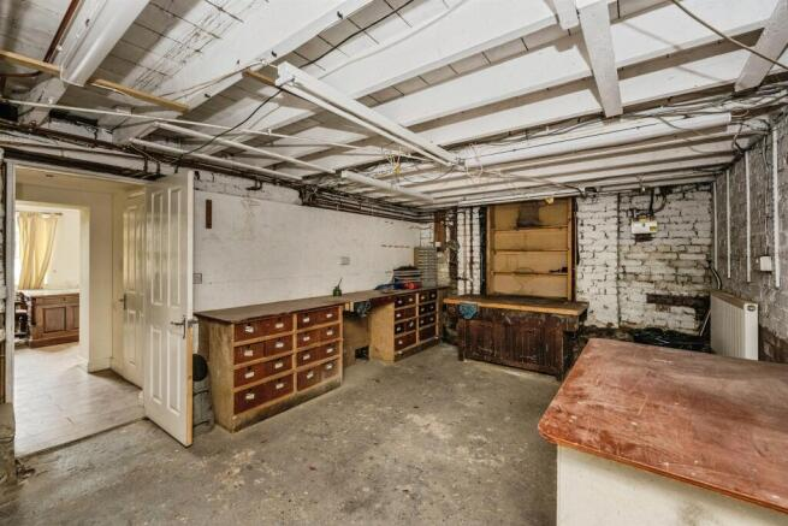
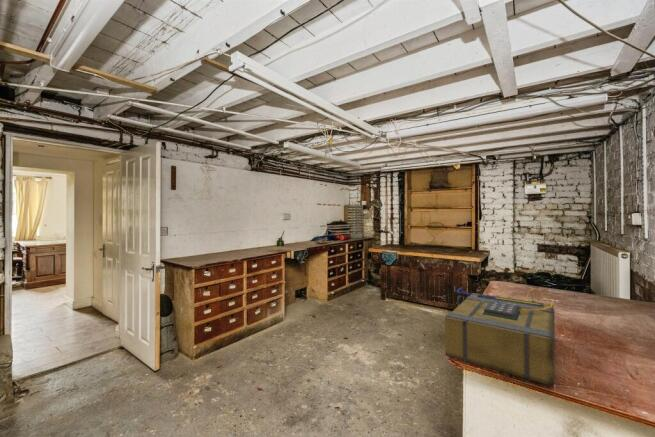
+ toolbox (499, 319)
